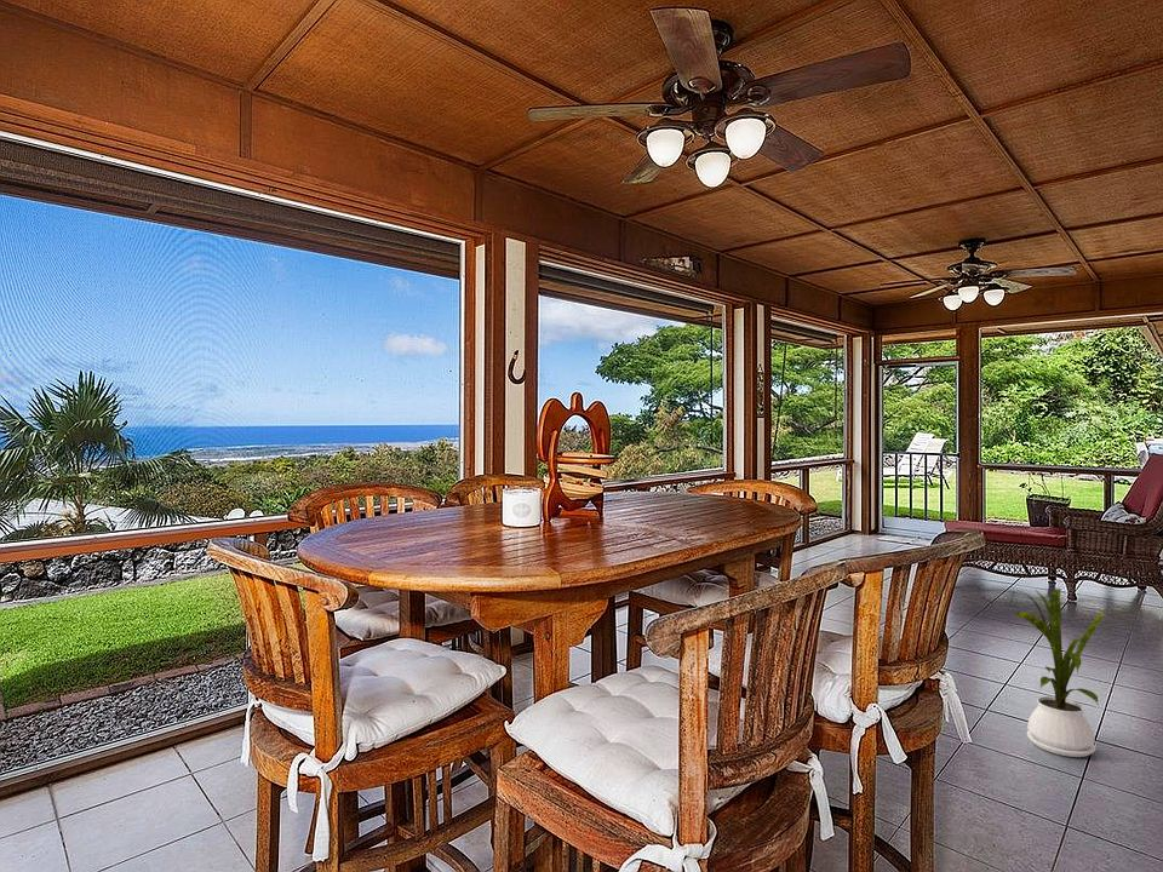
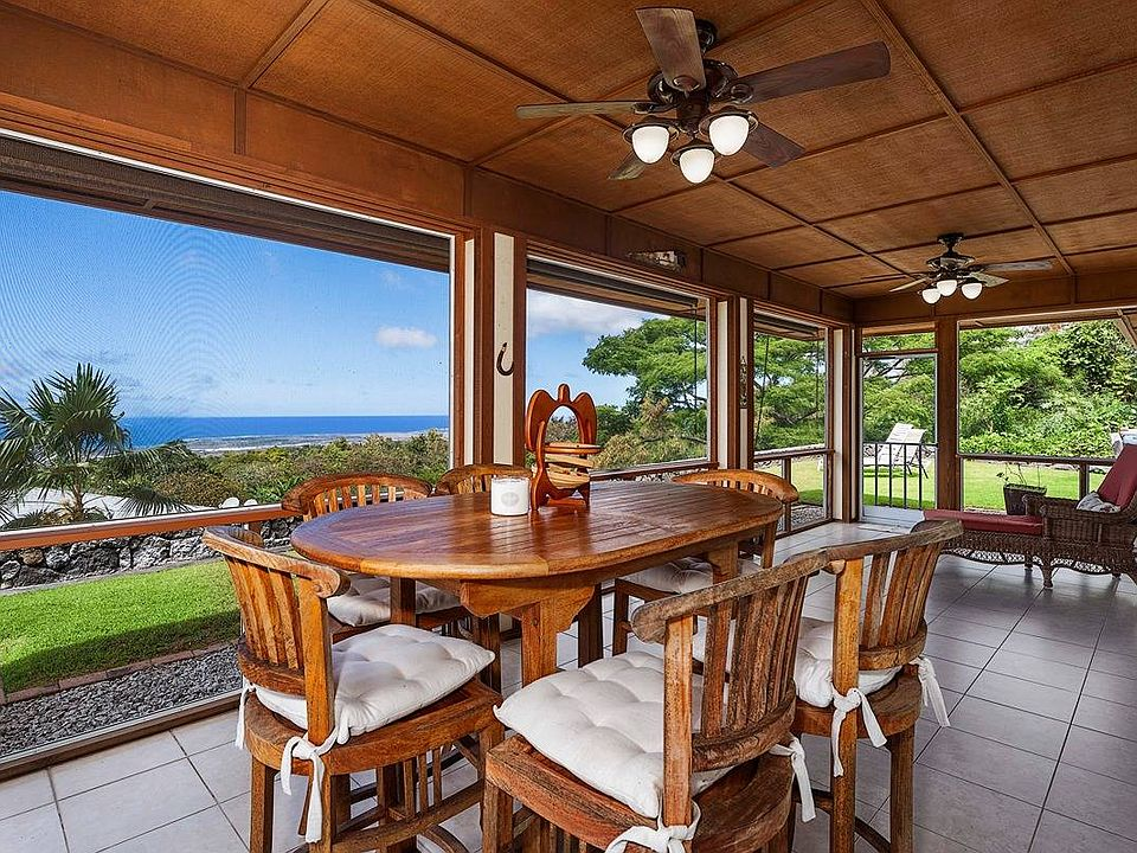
- house plant (1058, 662)
